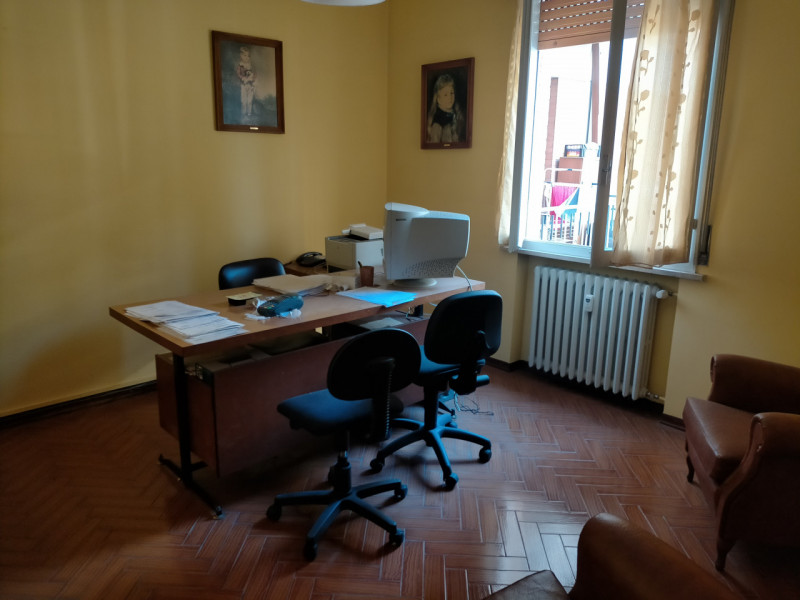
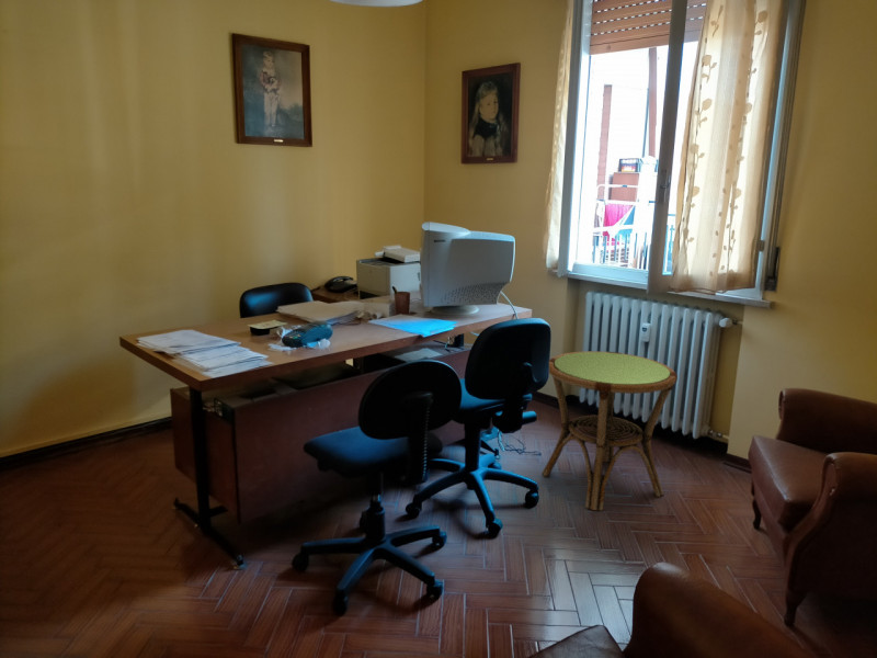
+ side table (605, 426)
